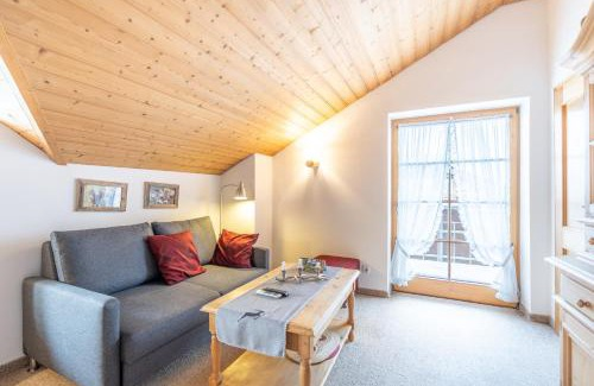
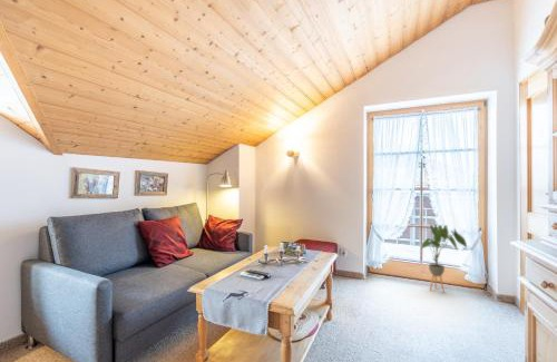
+ house plant (438, 256)
